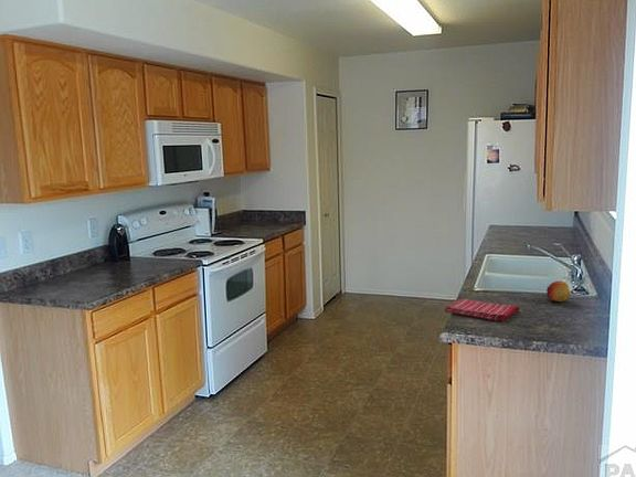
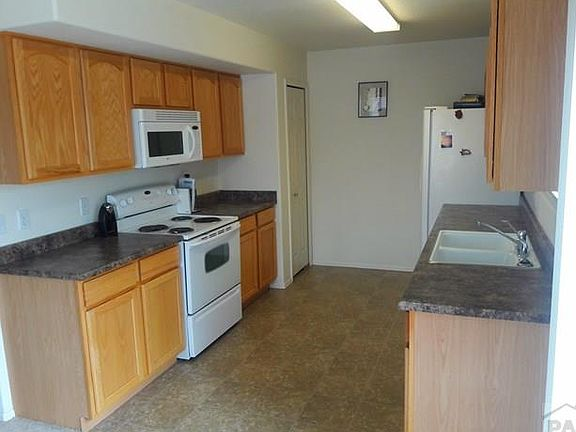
- fruit (558, 290)
- dish towel (481, 308)
